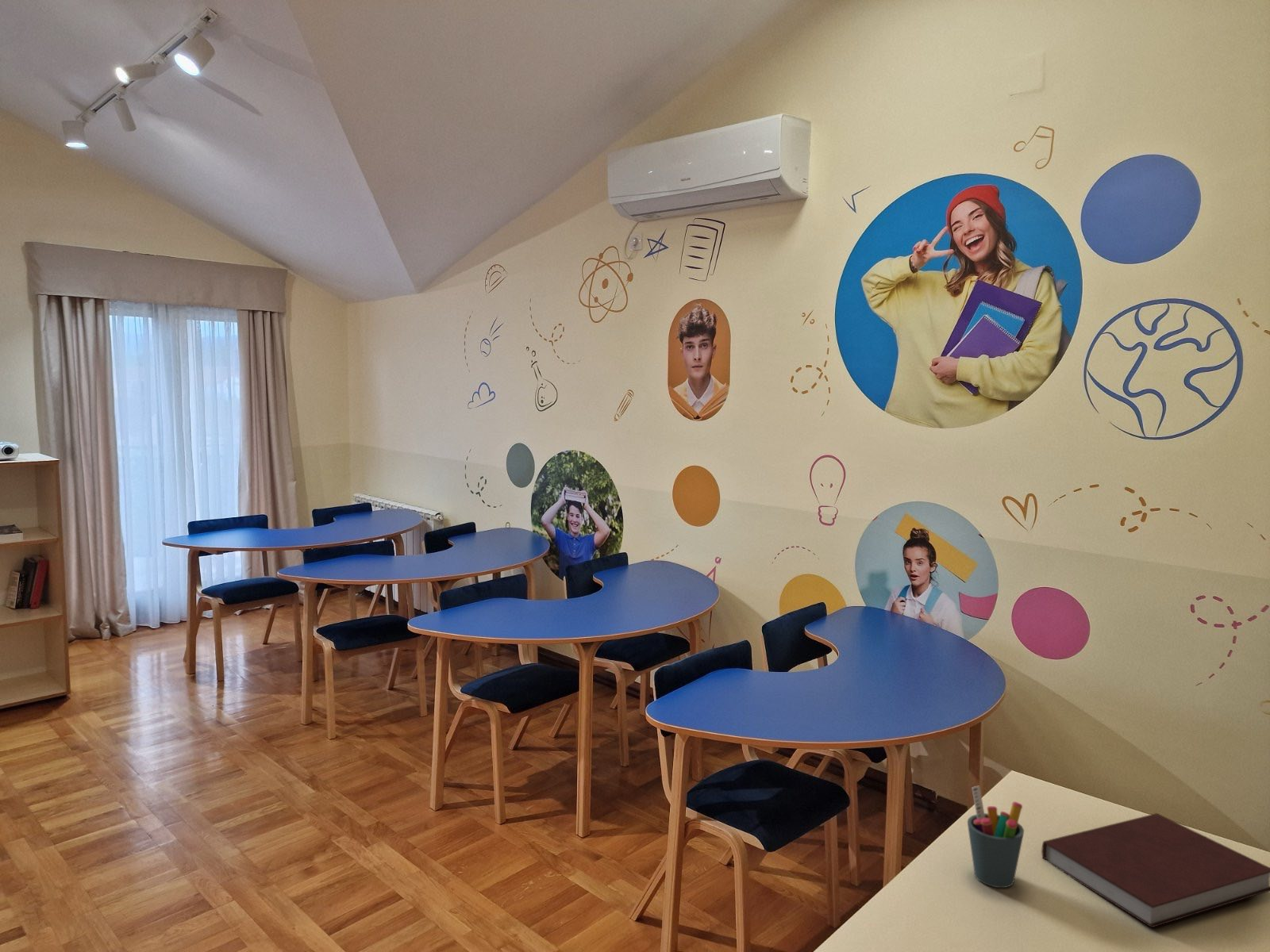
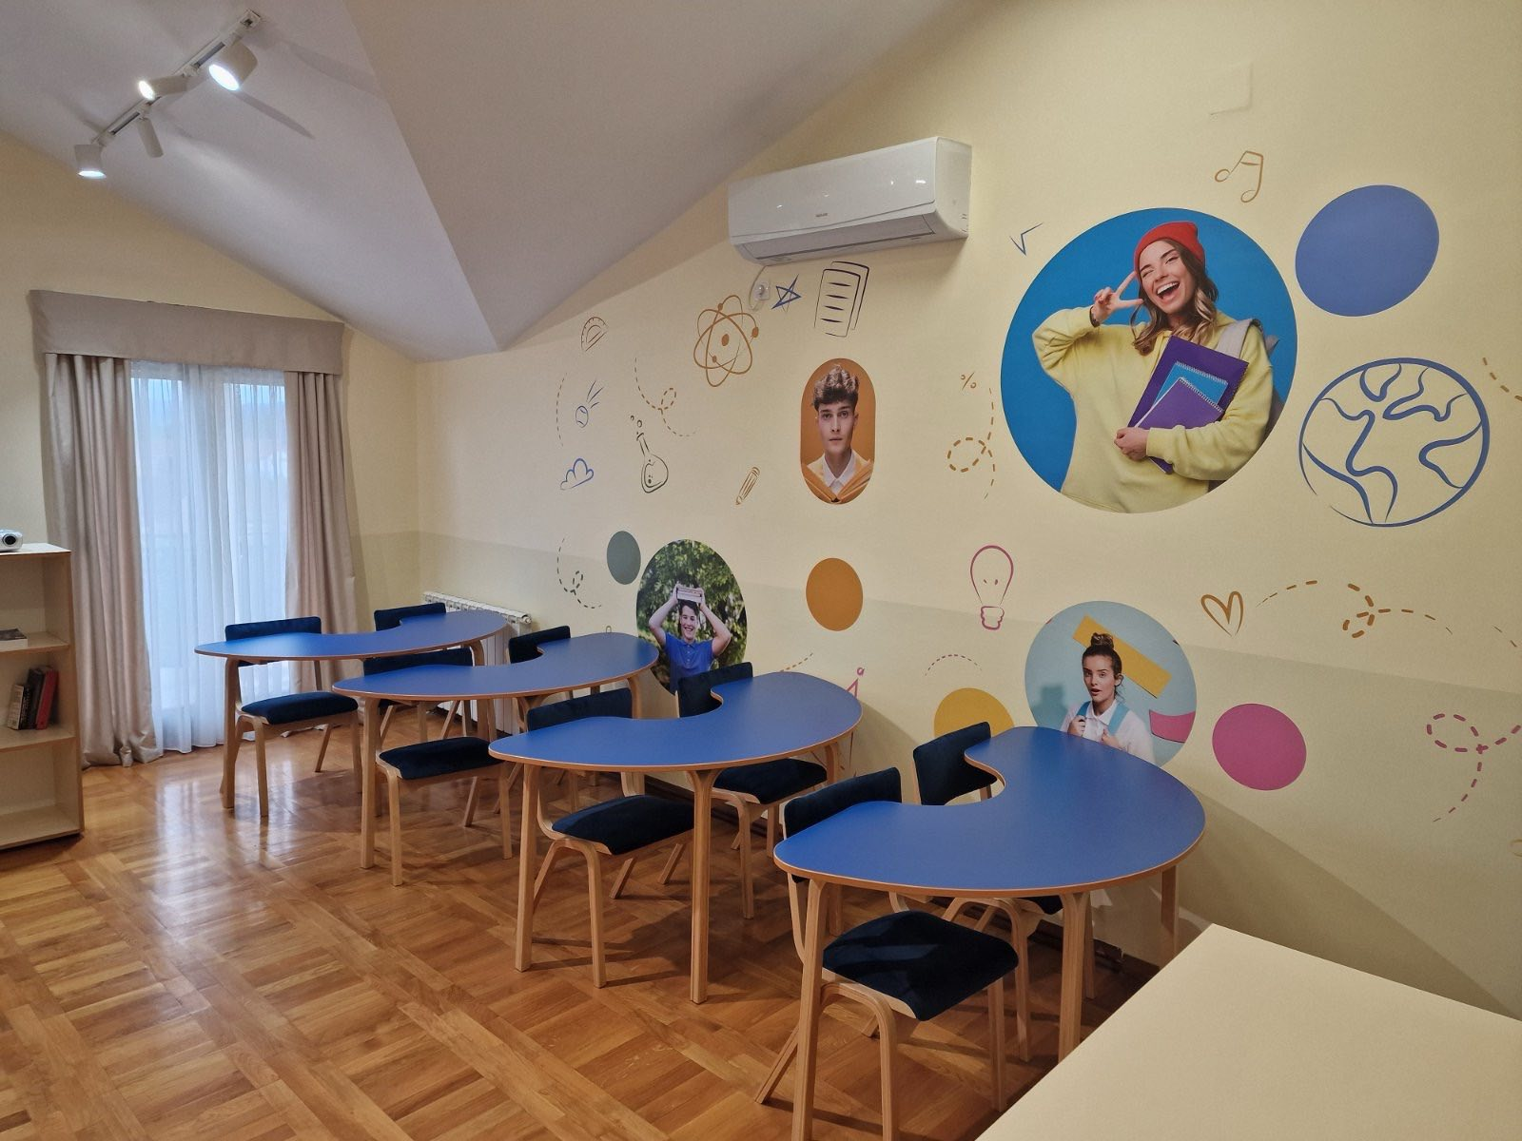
- pen holder (995, 838)
- notebook (1154, 864)
